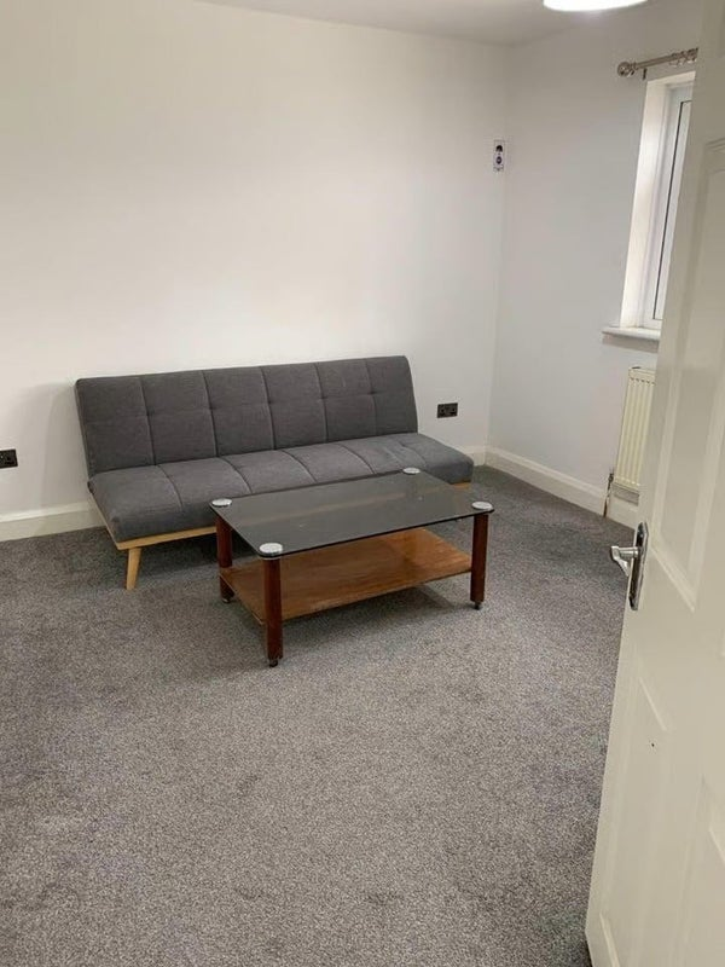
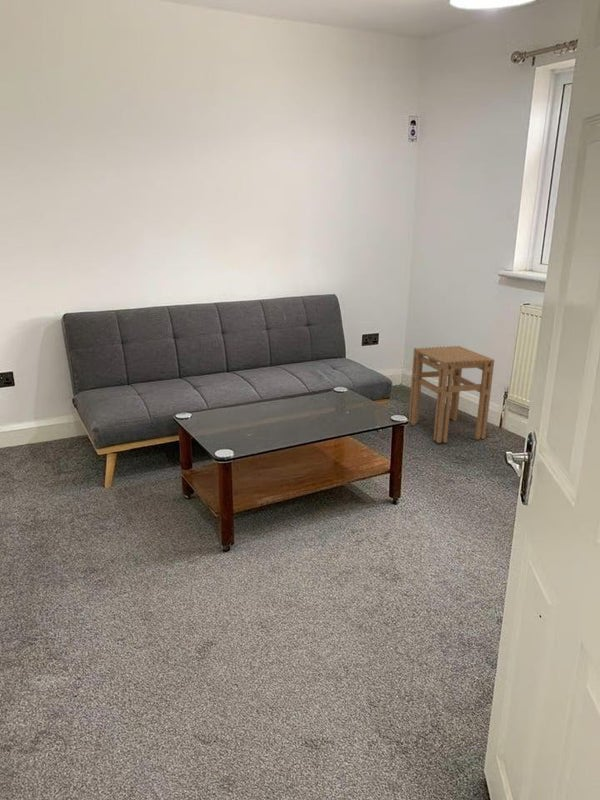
+ stool (449, 392)
